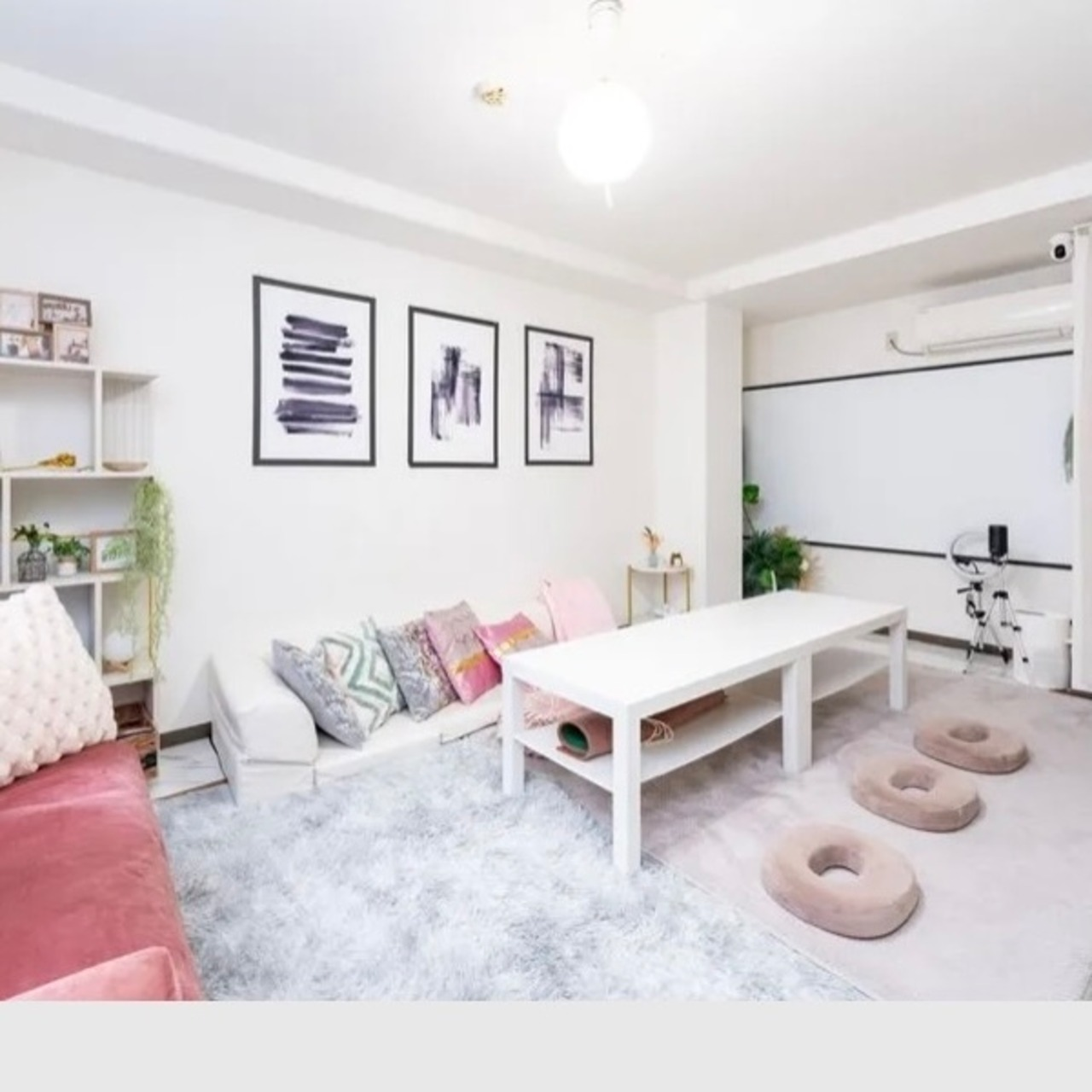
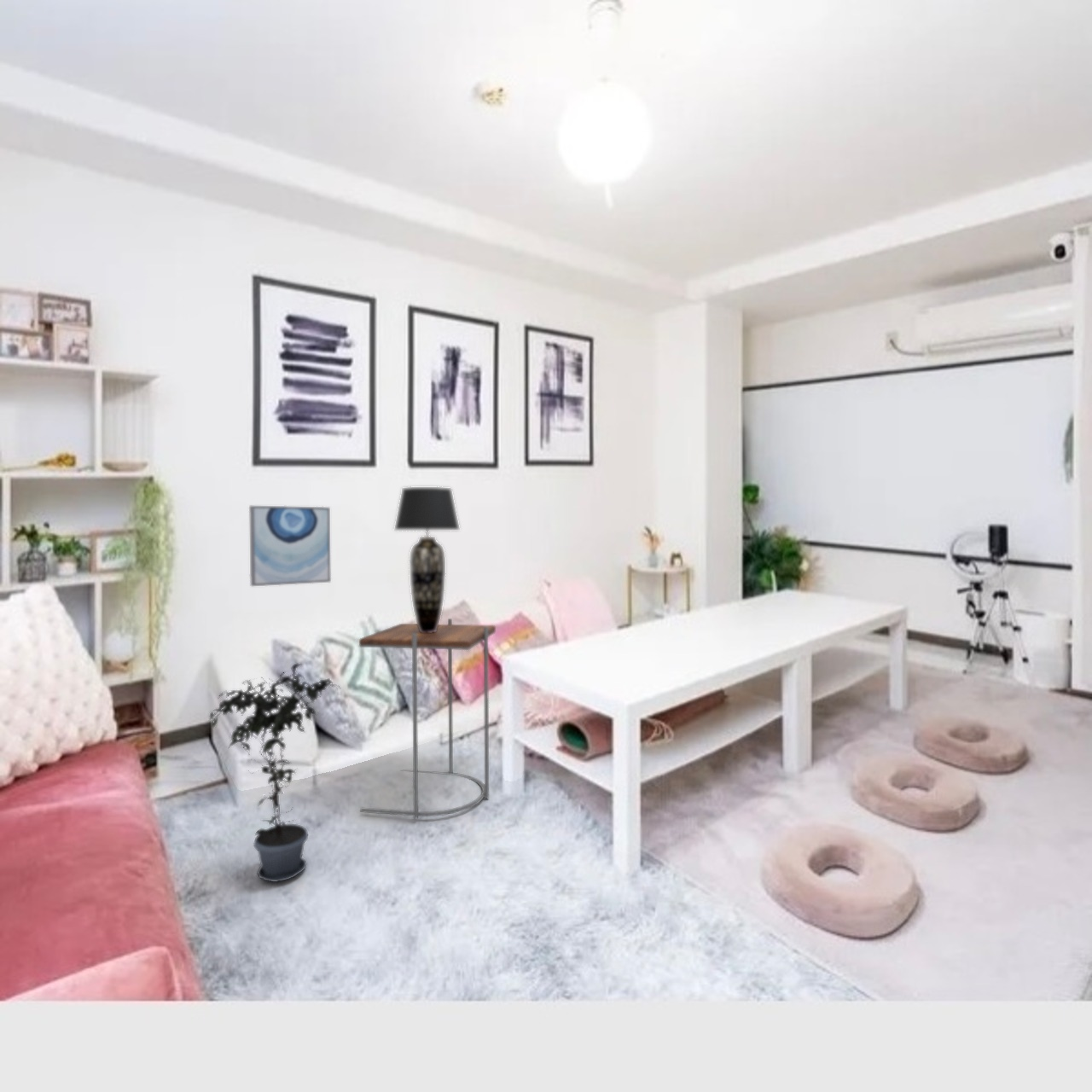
+ side table (449, 710)
+ wall art (291, 545)
+ table lamp (427, 560)
+ potted plant (277, 770)
